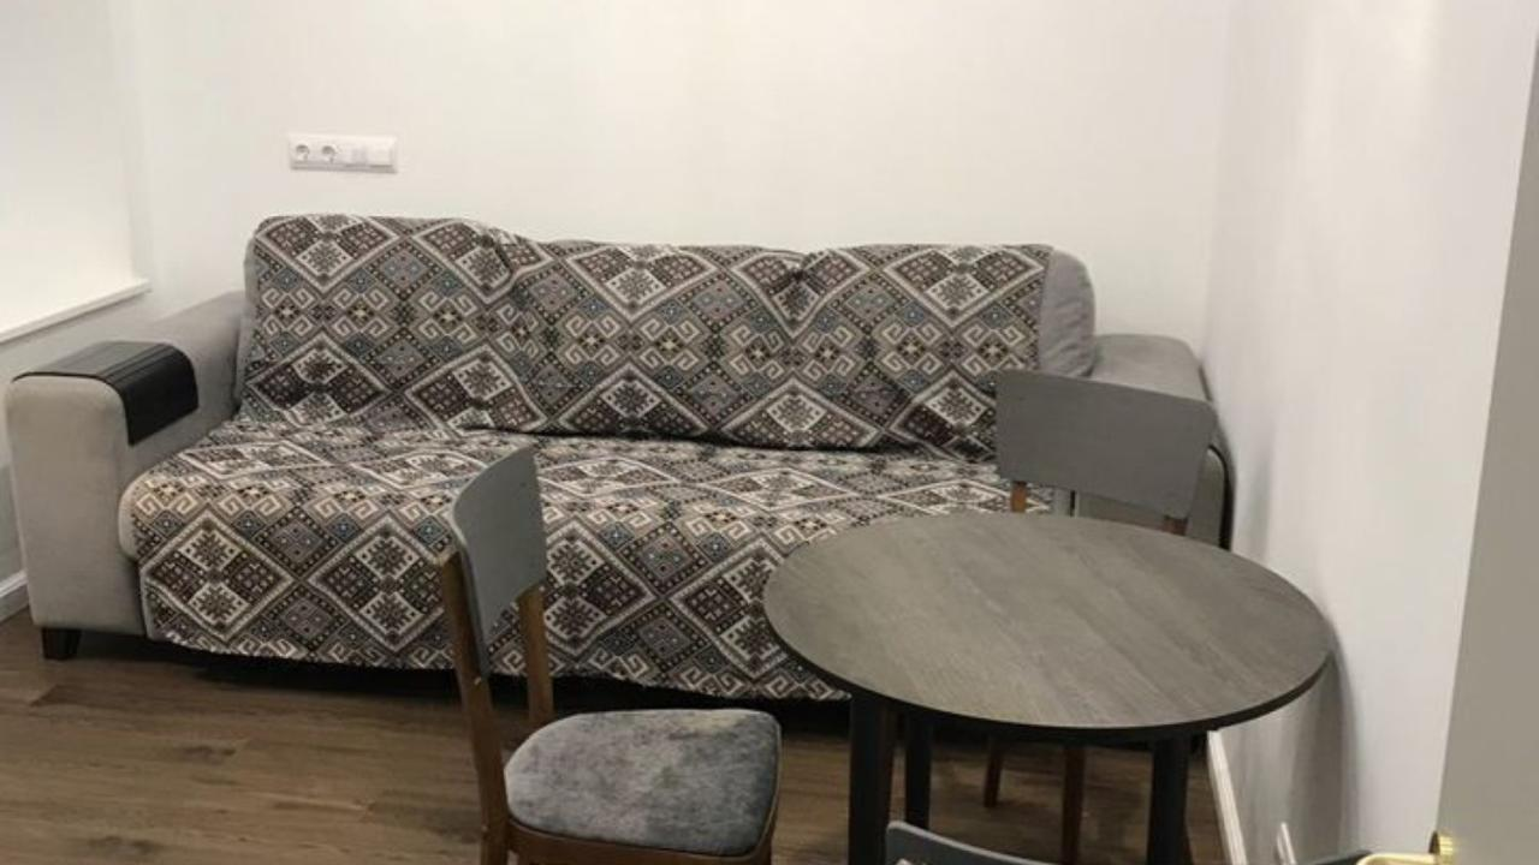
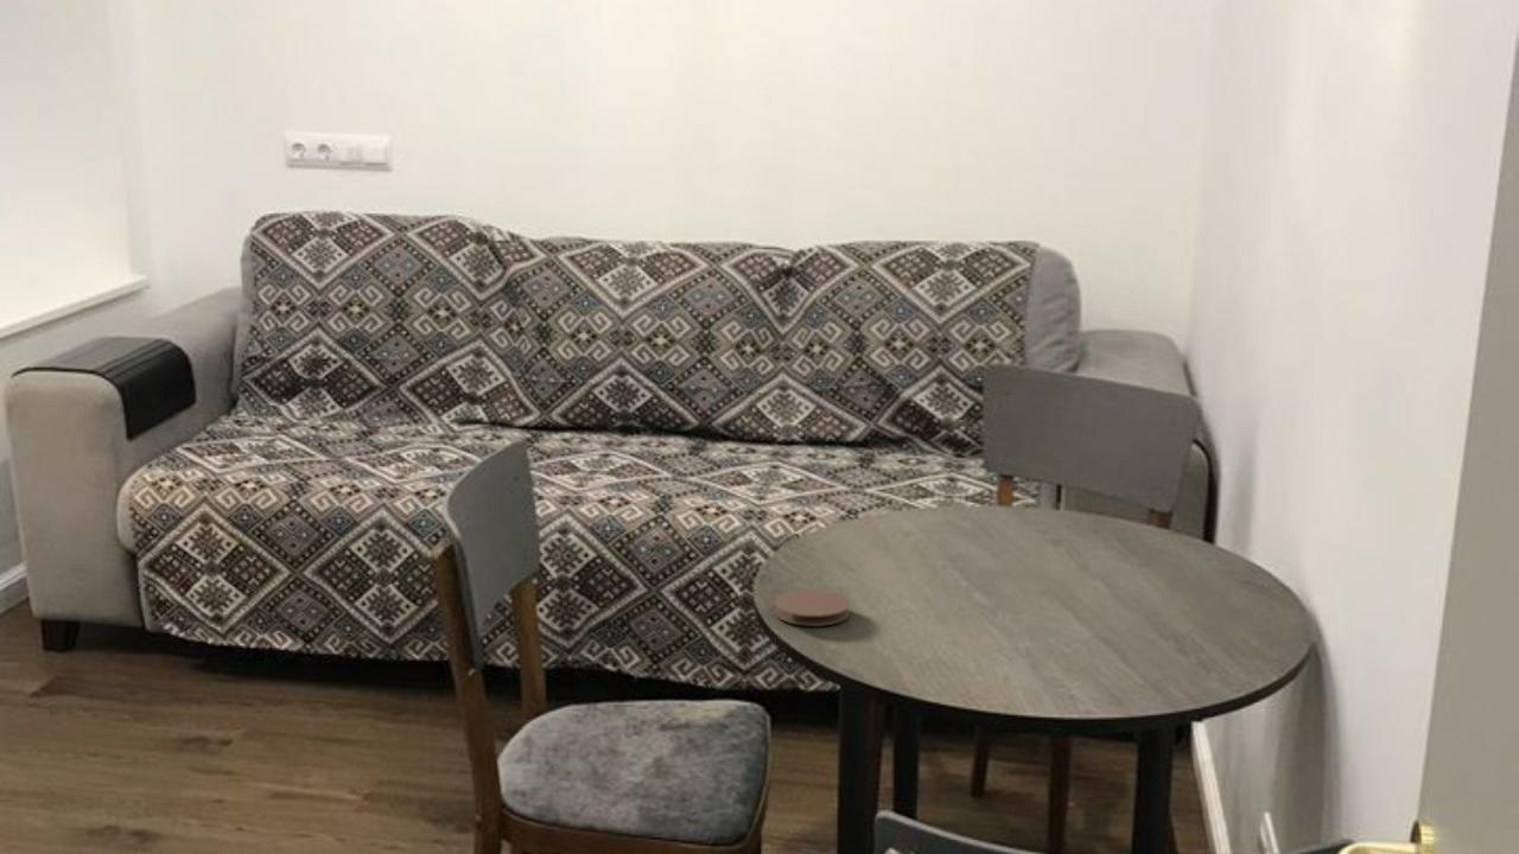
+ coaster (812, 607)
